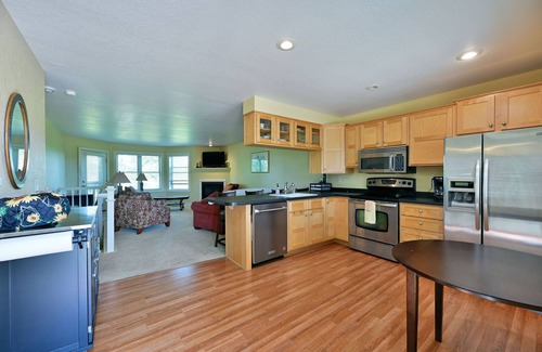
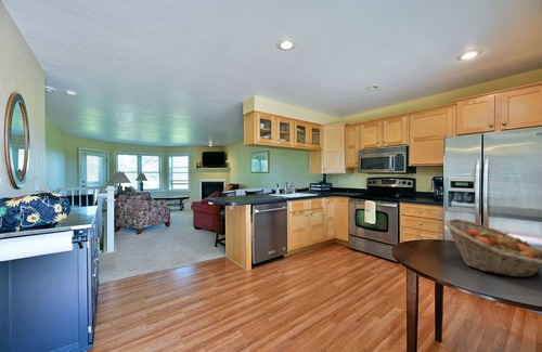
+ fruit basket (490, 244)
